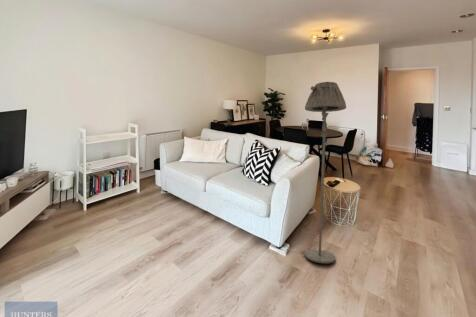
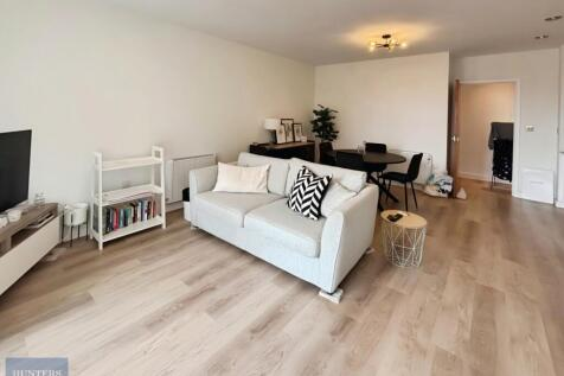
- floor lamp (322, 171)
